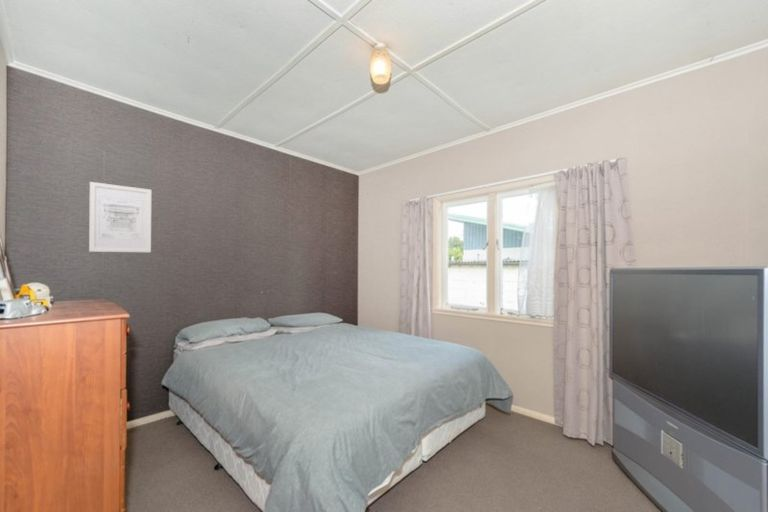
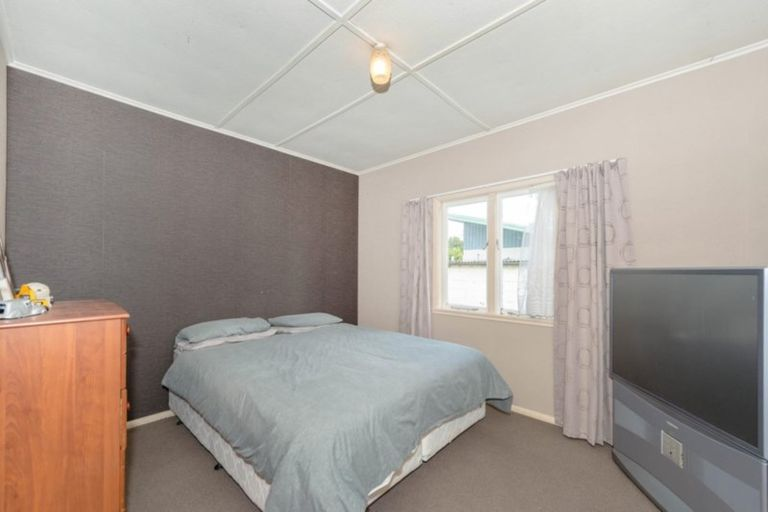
- wall art (121, 218)
